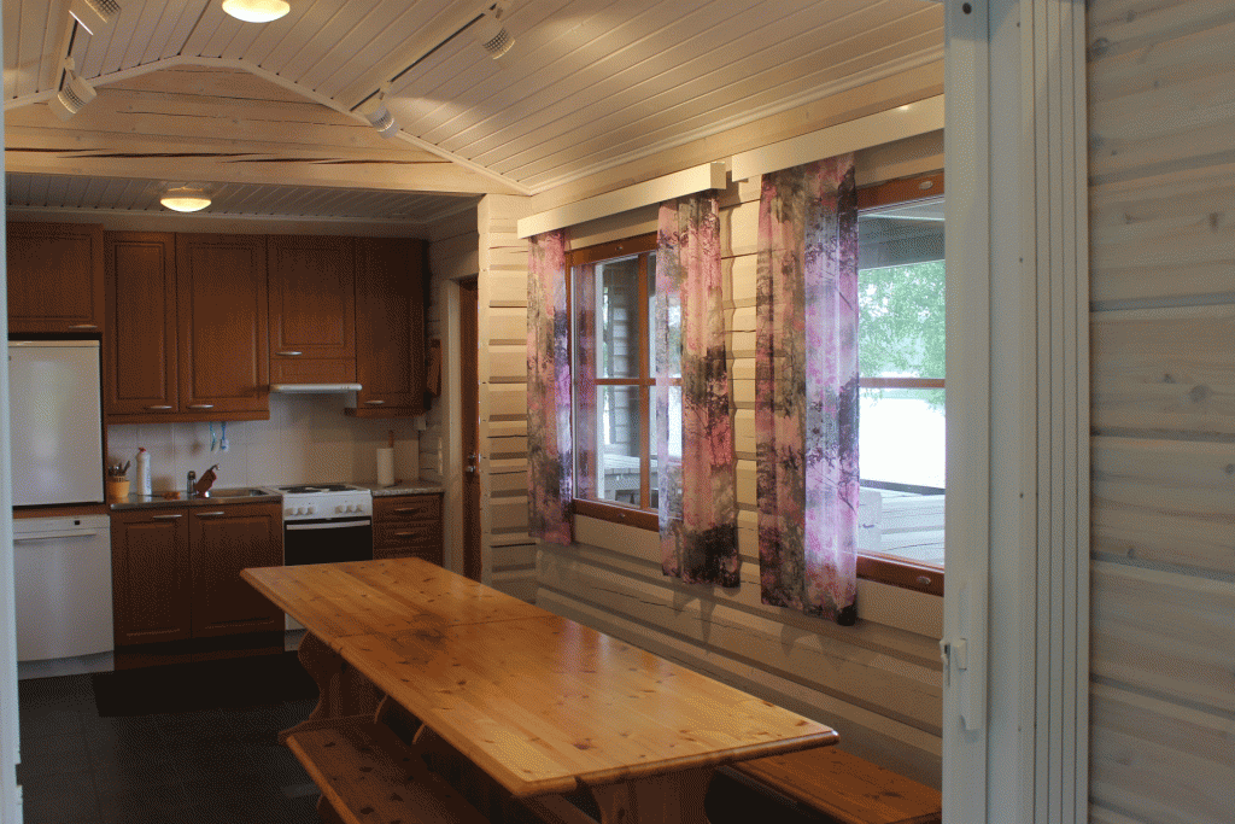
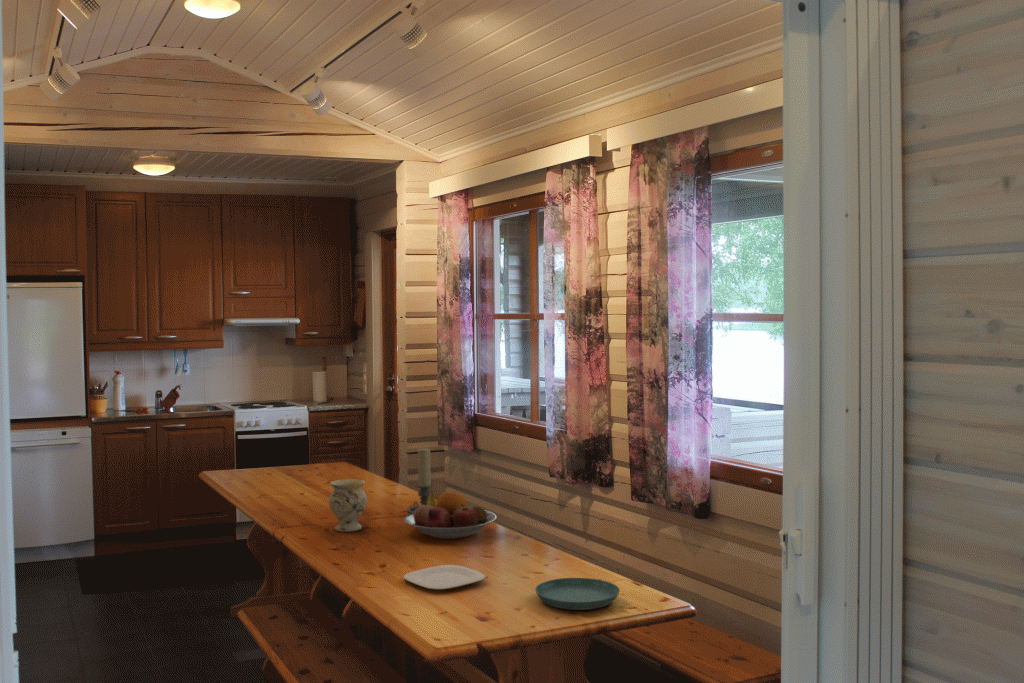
+ plate (444, 578)
+ vase (348, 505)
+ saucer (577, 594)
+ candle holder (423, 480)
+ fruit bowl (450, 513)
